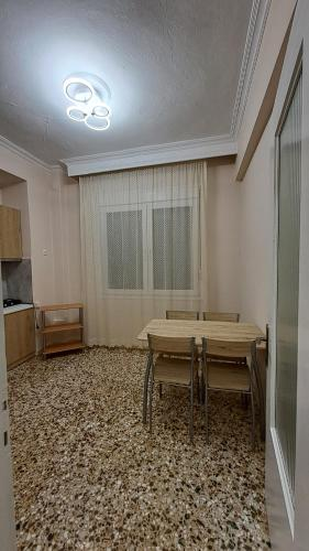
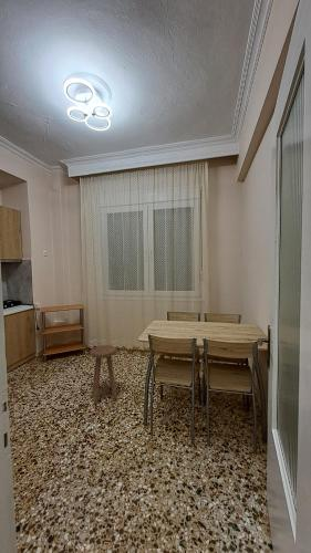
+ stool (100, 372)
